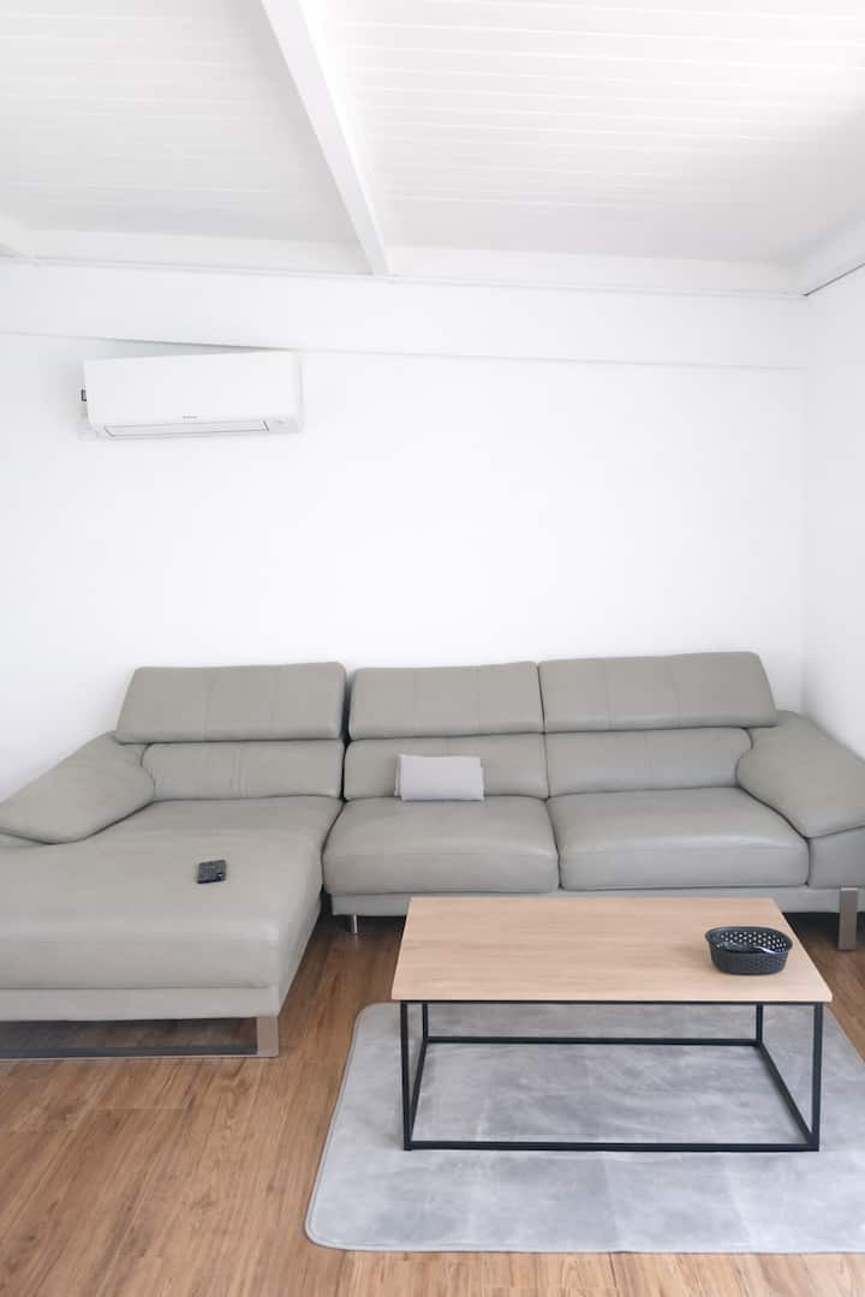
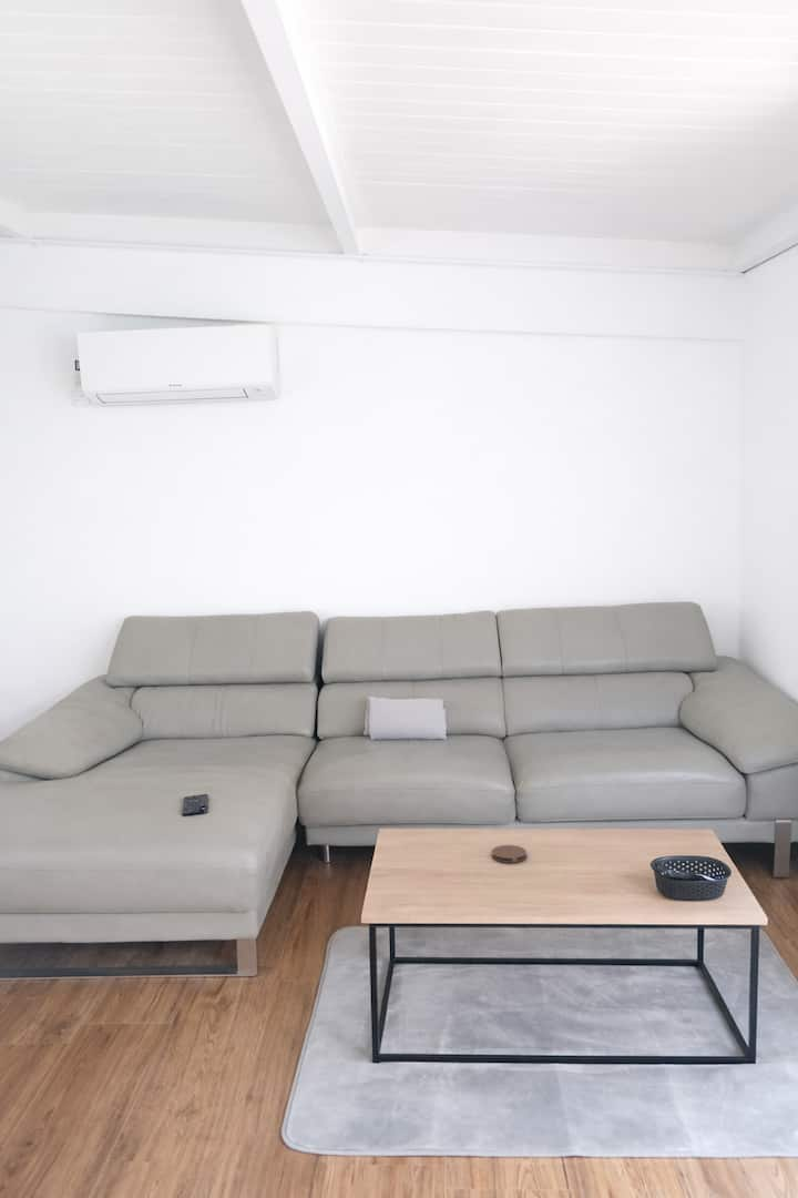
+ coaster (509, 853)
